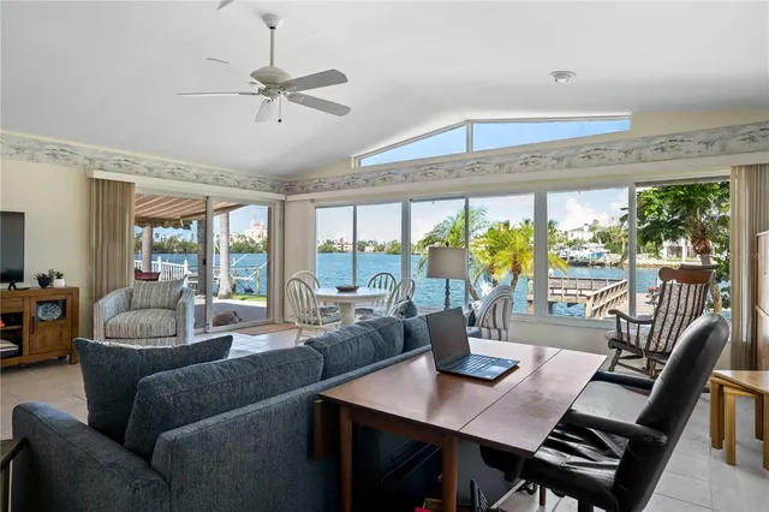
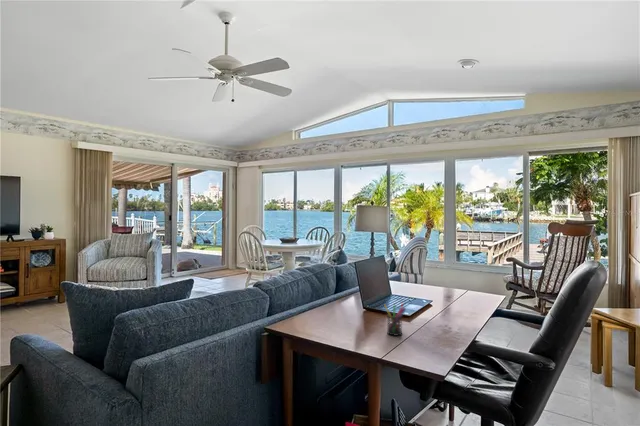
+ pen holder (395, 317)
